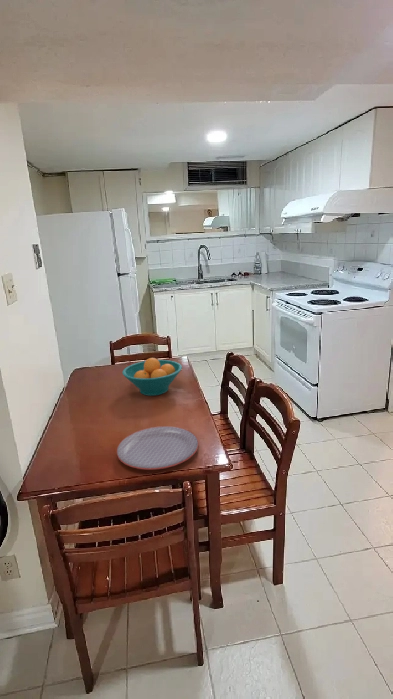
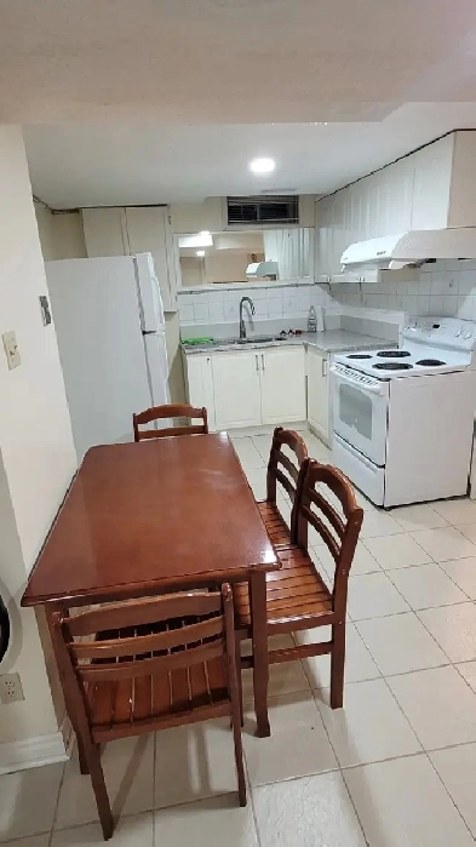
- fruit bowl (152, 374)
- plate (158, 448)
